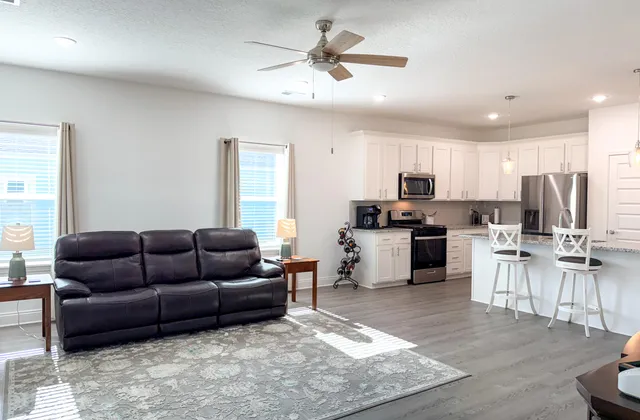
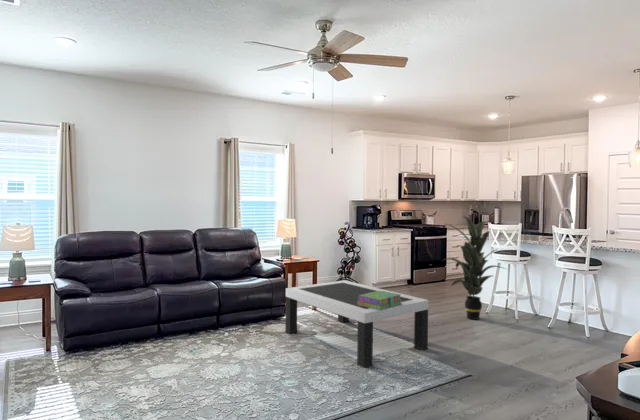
+ indoor plant (469, 266)
+ stack of books (379, 299)
+ coffee table (352, 316)
